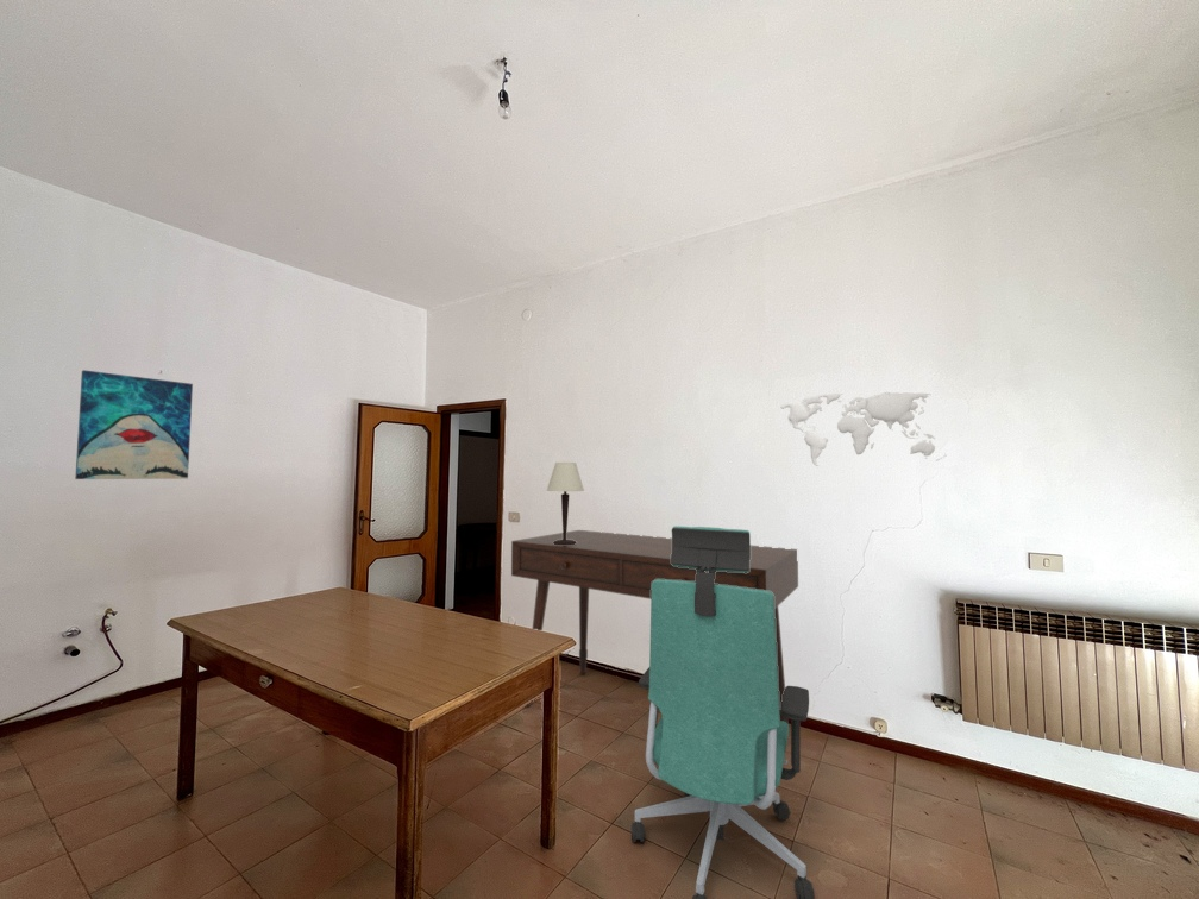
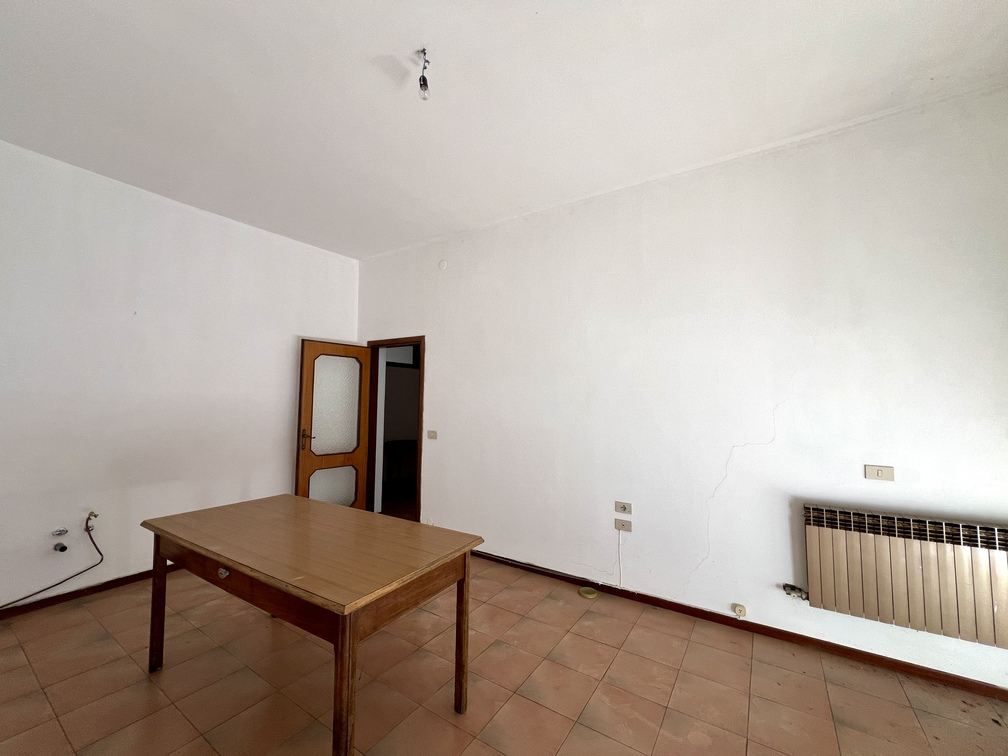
- table lamp (565, 502)
- desk (649, 598)
- chair (717, 685)
- wall art (138, 427)
- world map (856, 428)
